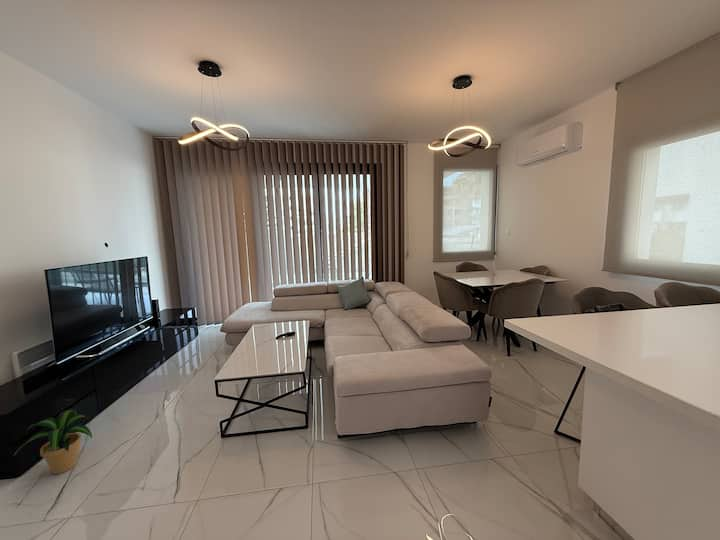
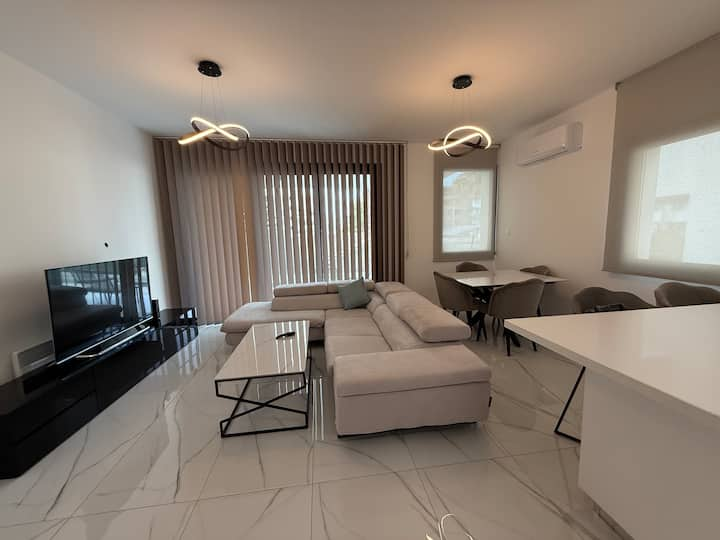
- potted plant (61, 443)
